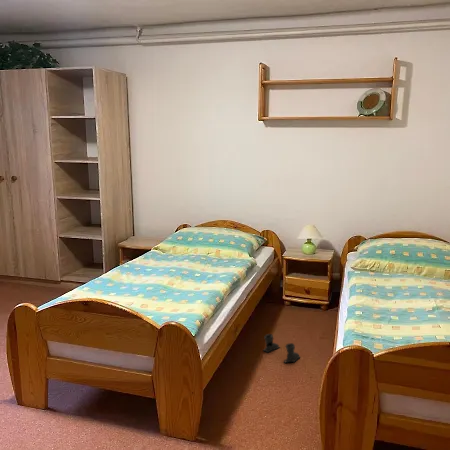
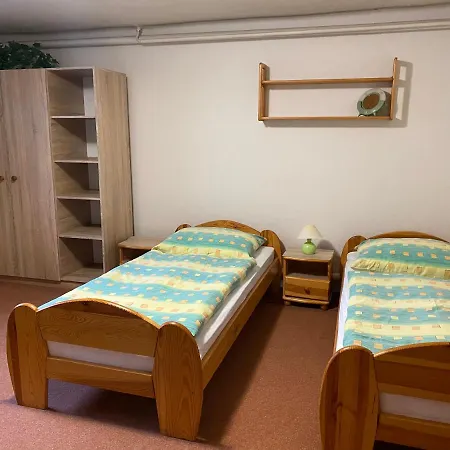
- boots (279, 347)
